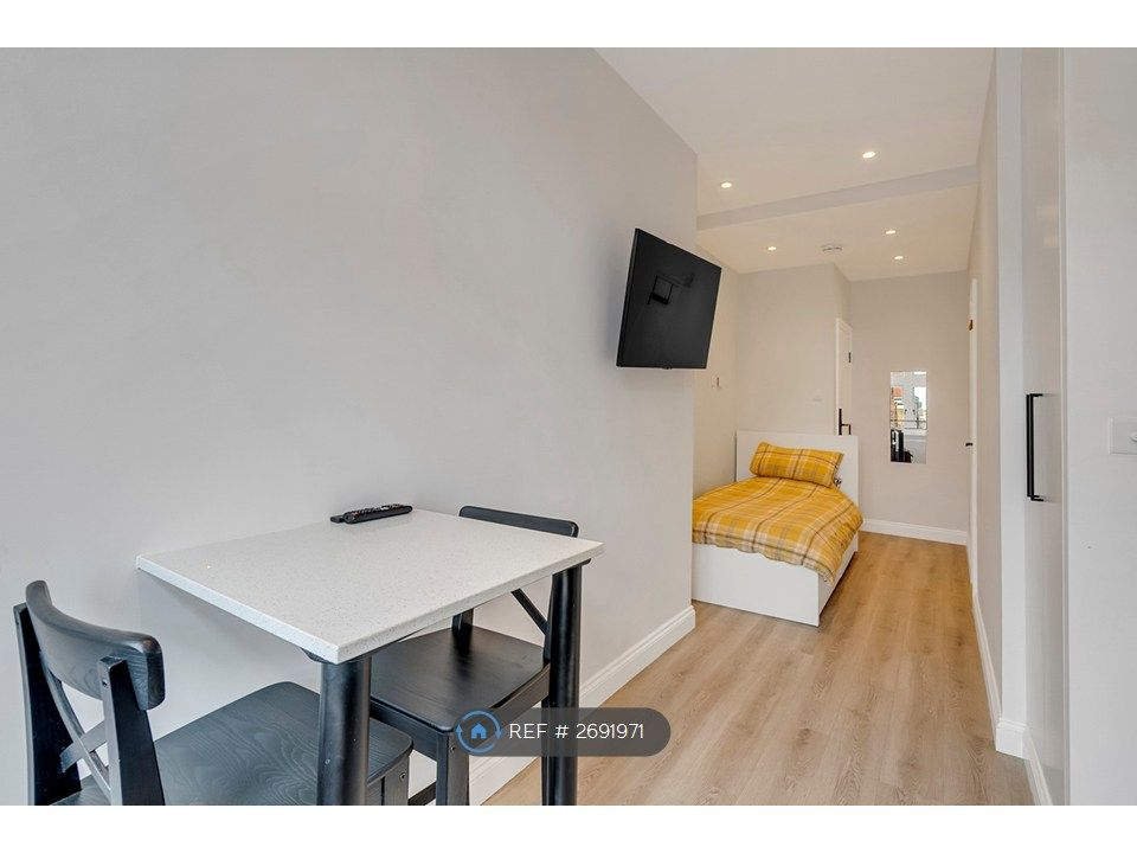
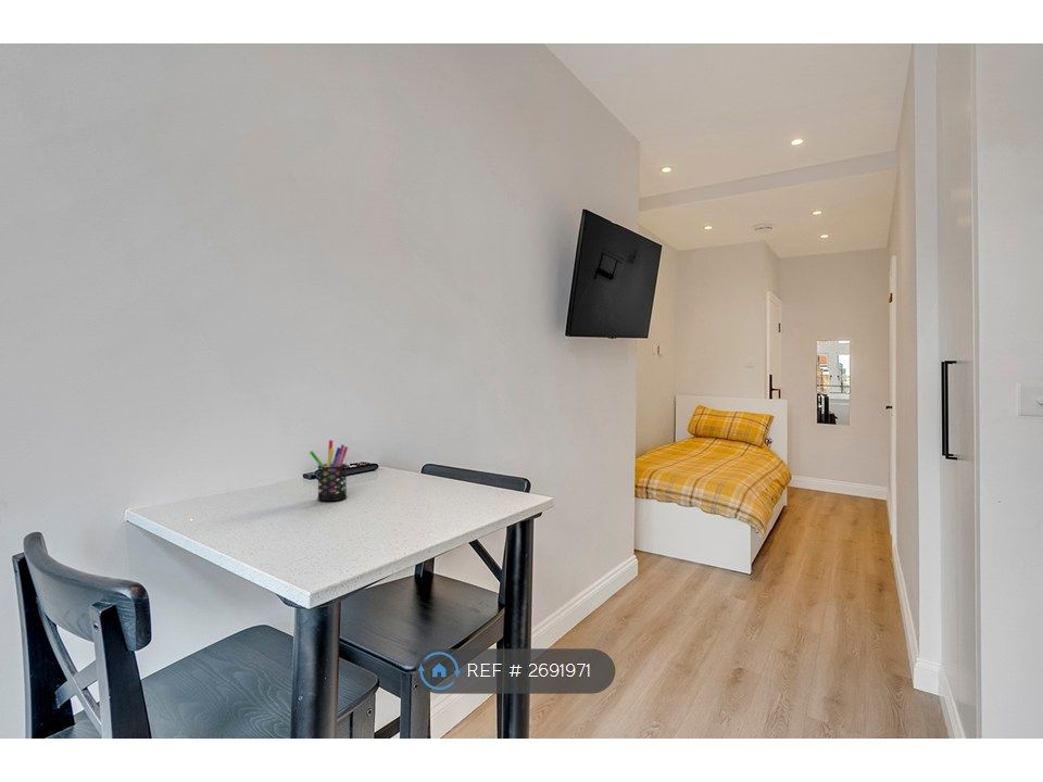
+ pen holder (328, 469)
